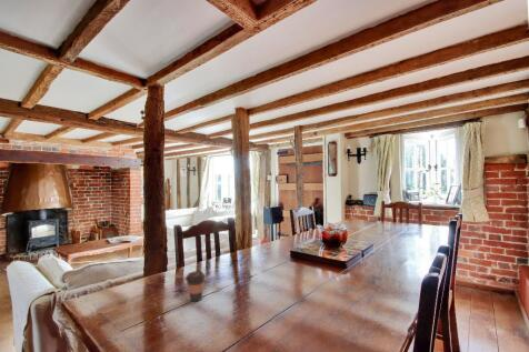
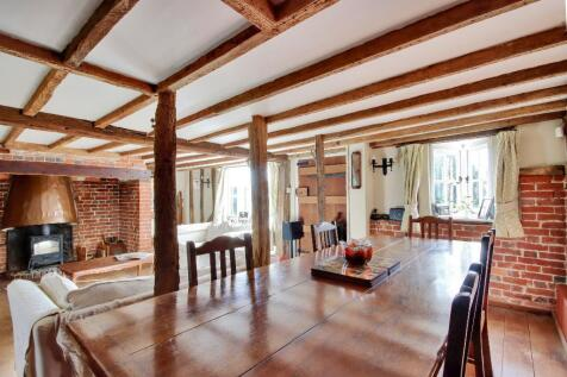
- coffee cup (196, 285)
